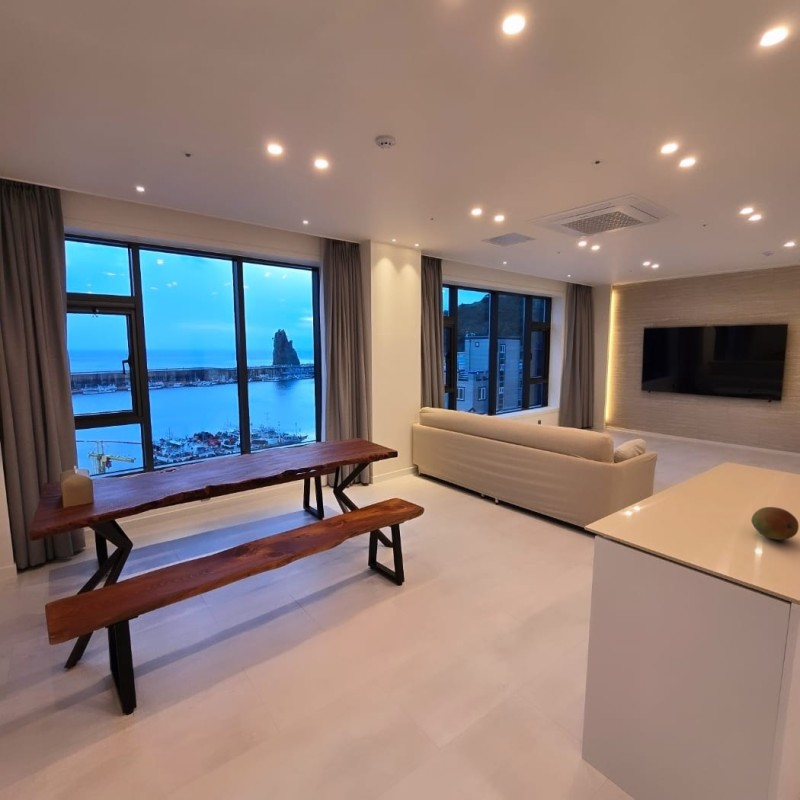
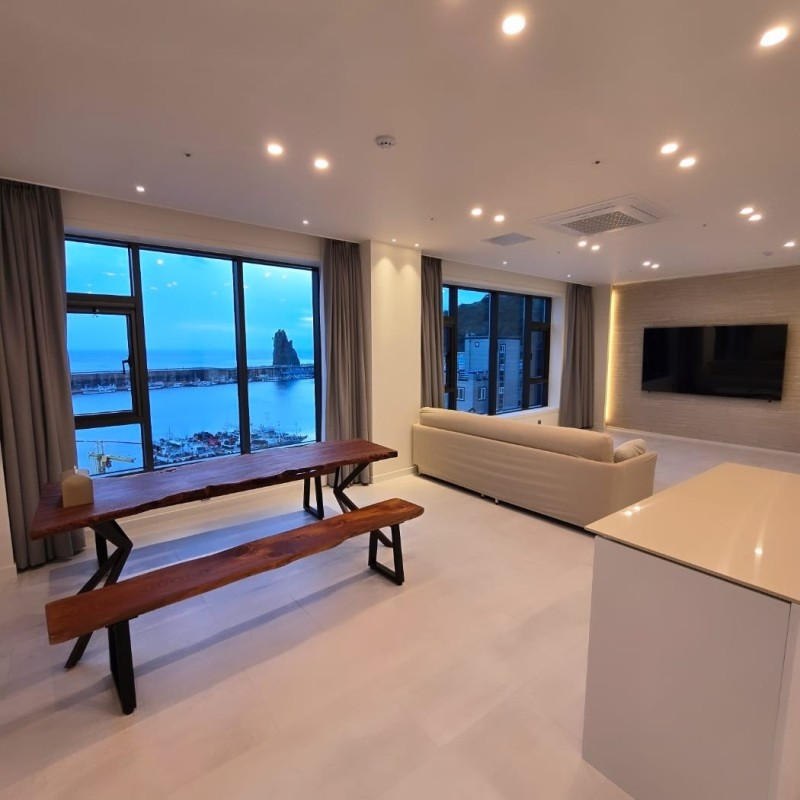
- fruit (771, 522)
